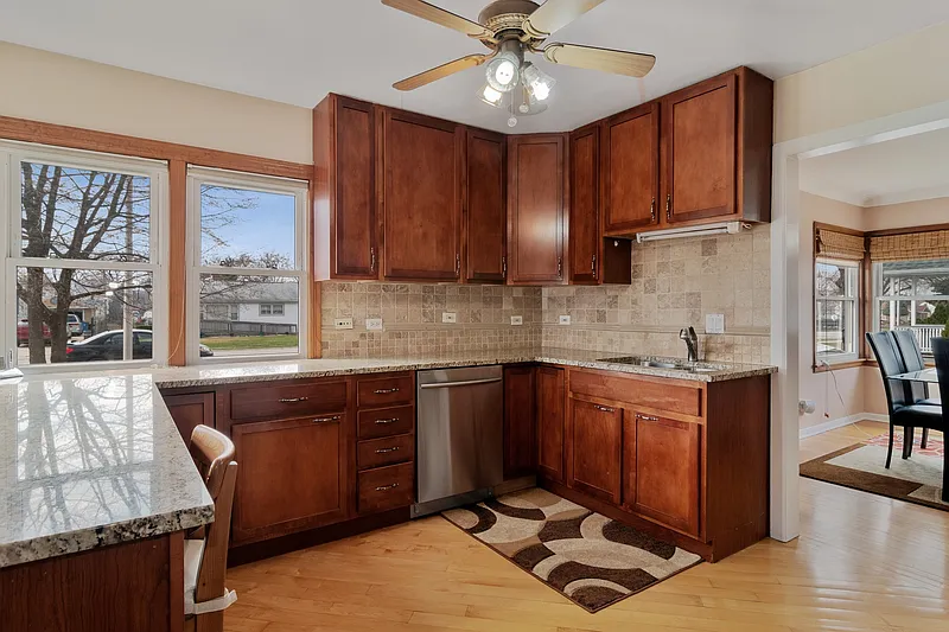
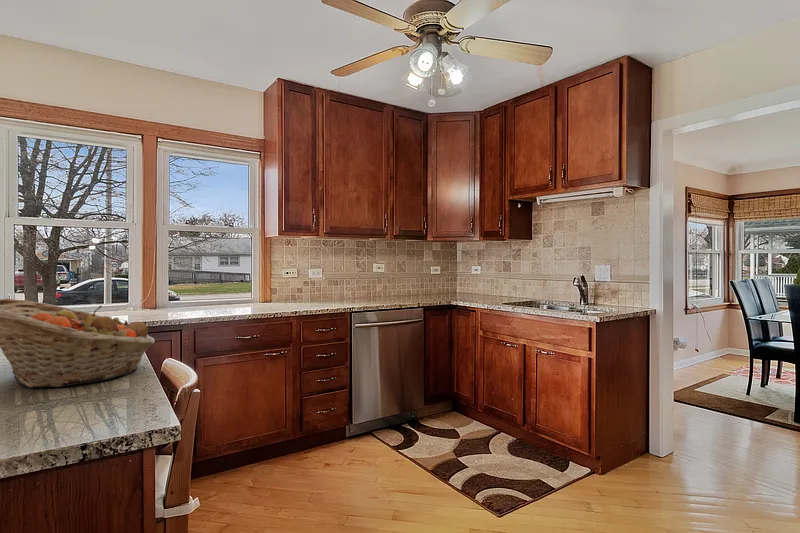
+ fruit basket (72, 335)
